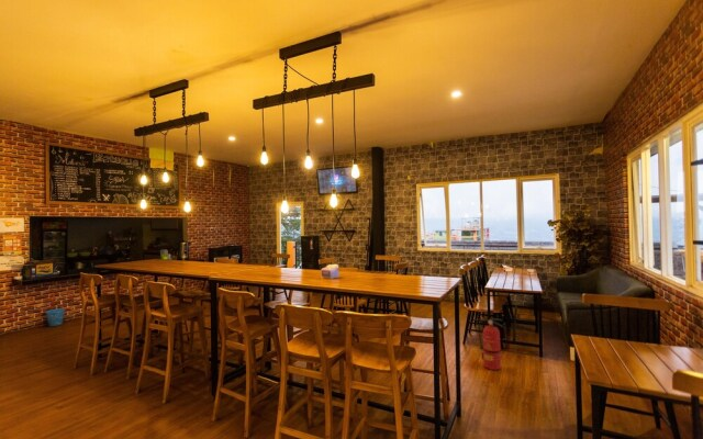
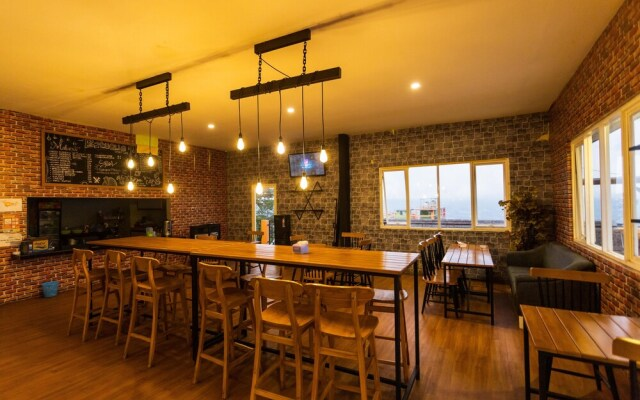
- fire extinguisher (490, 341)
